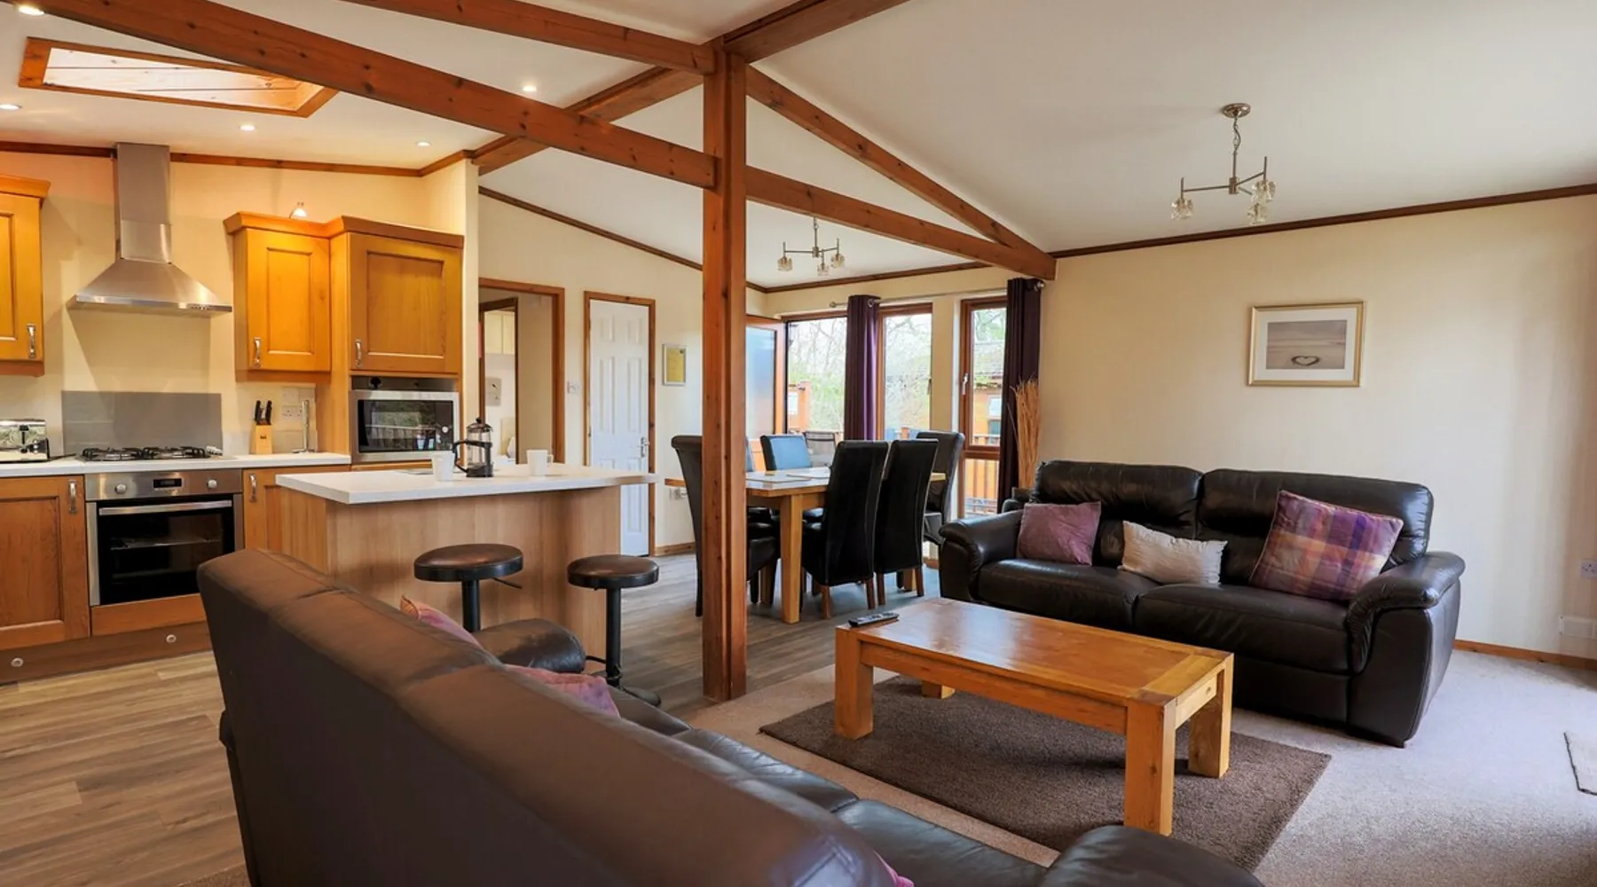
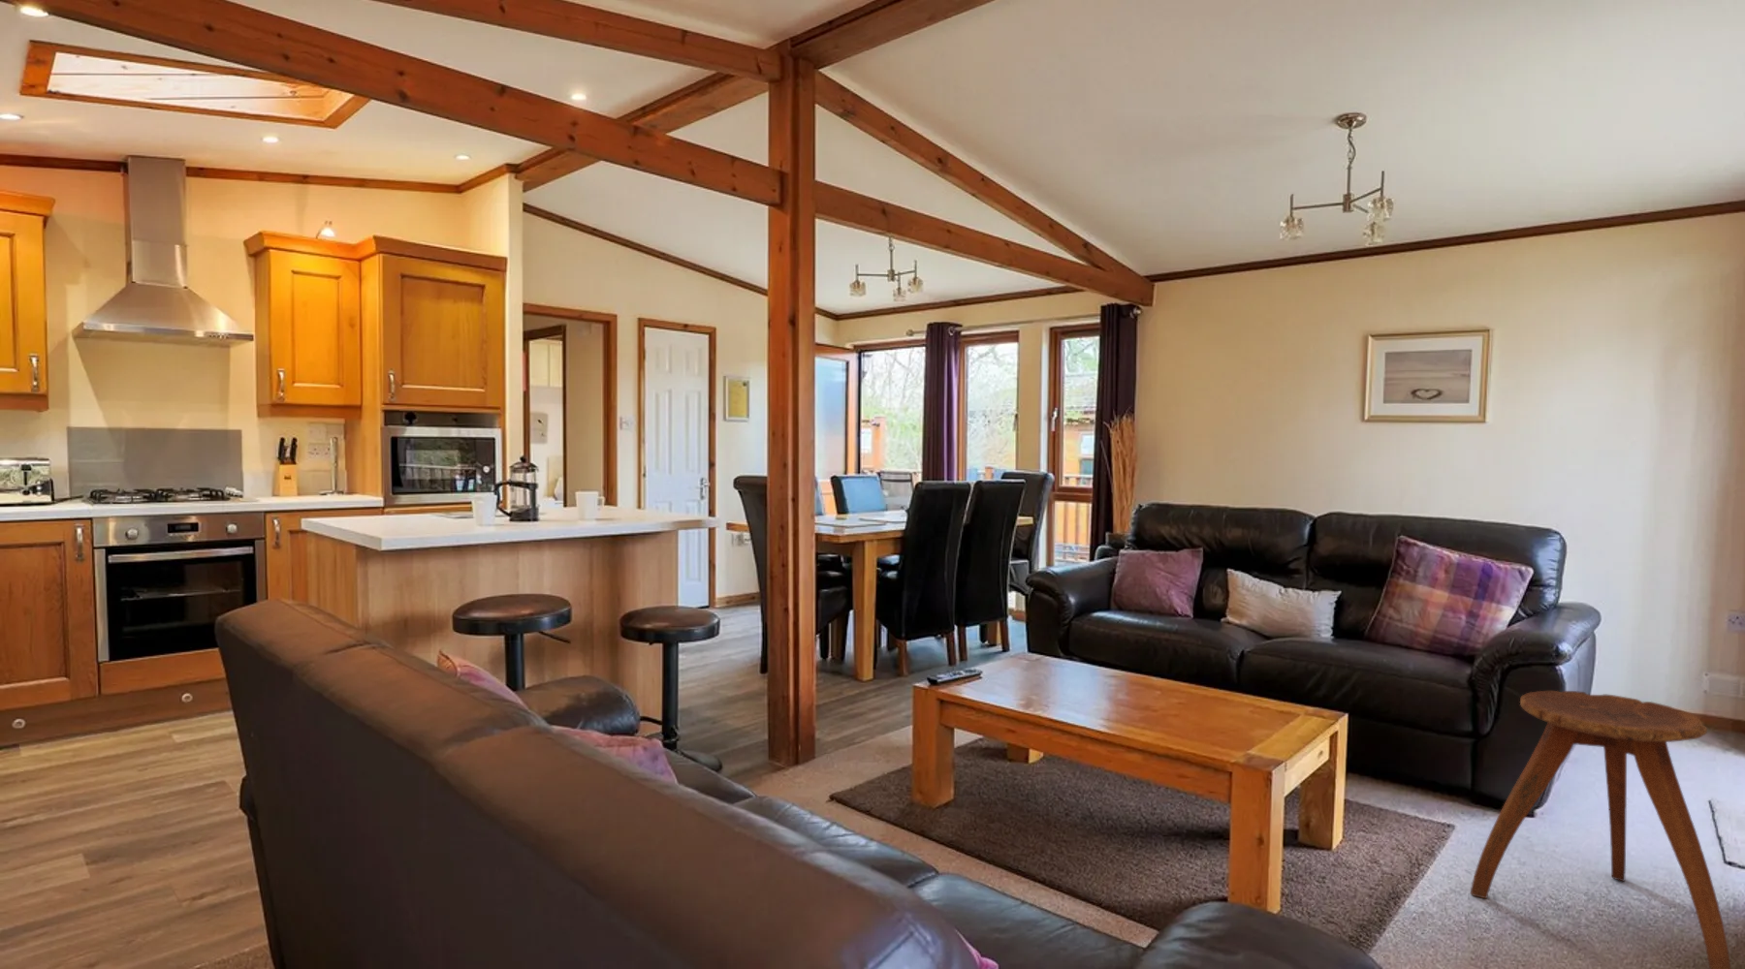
+ stool (1608, 796)
